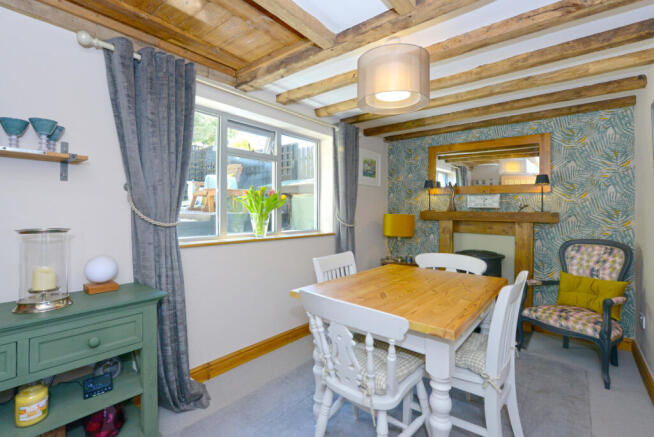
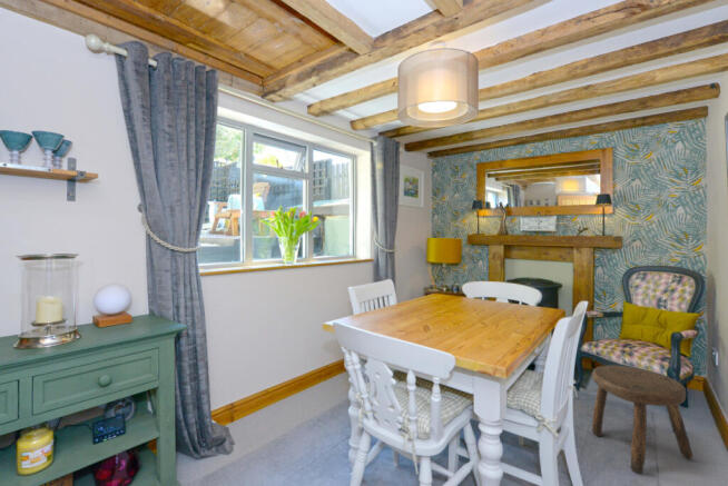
+ stool (643, 416)
